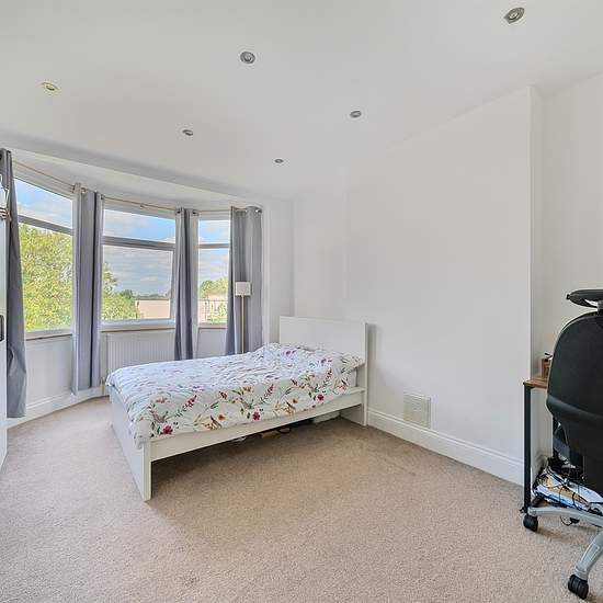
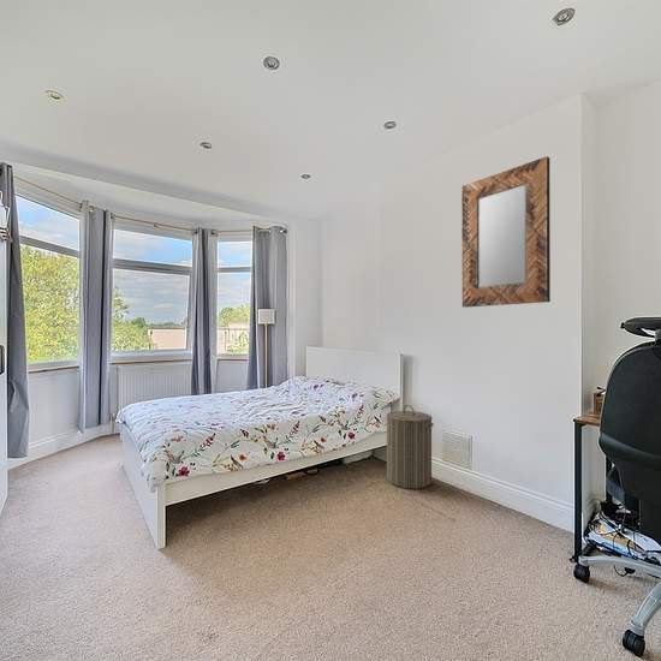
+ home mirror (501, 238)
+ laundry hamper (409, 442)
